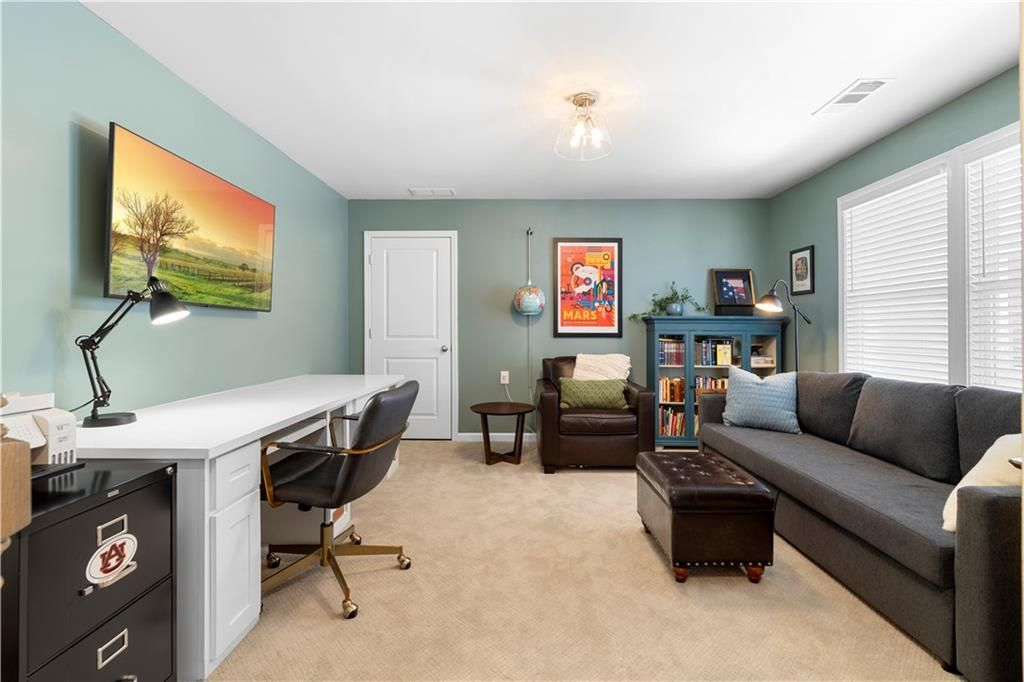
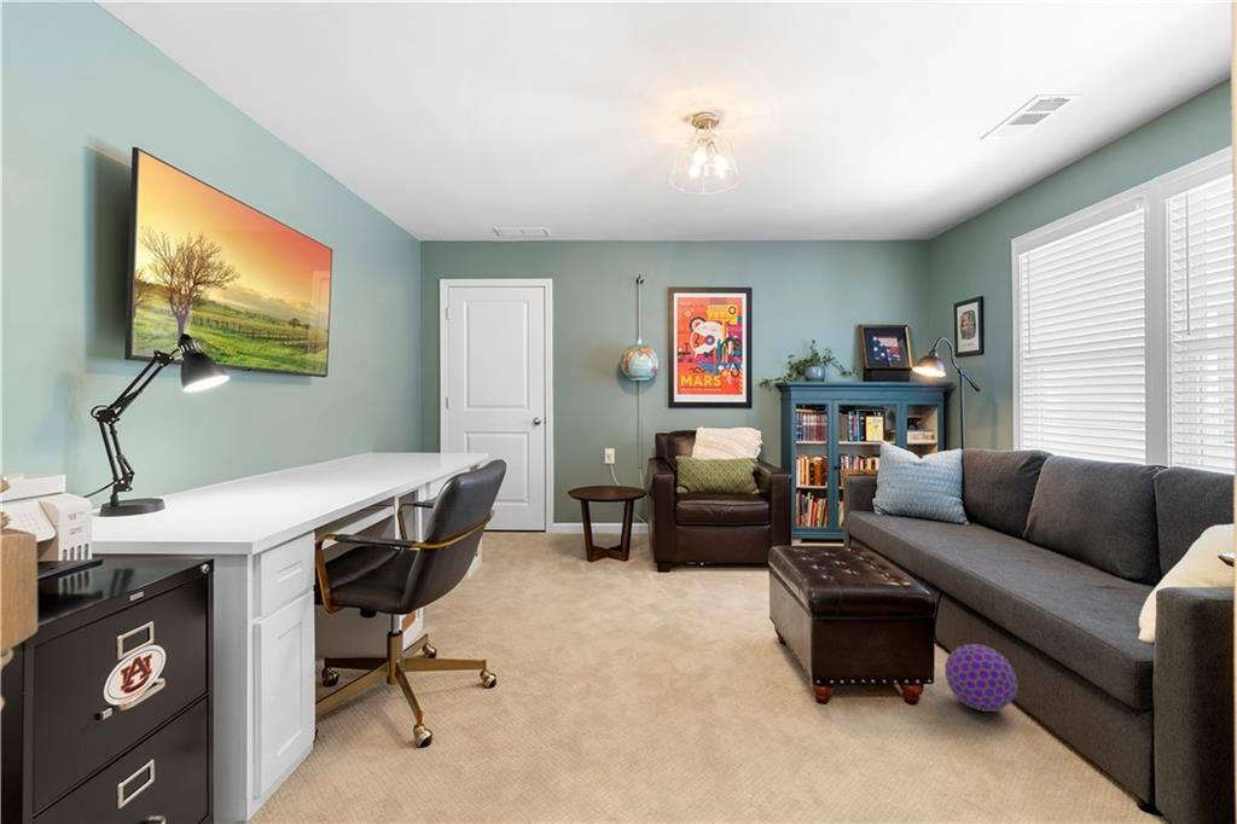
+ ball (980, 677)
